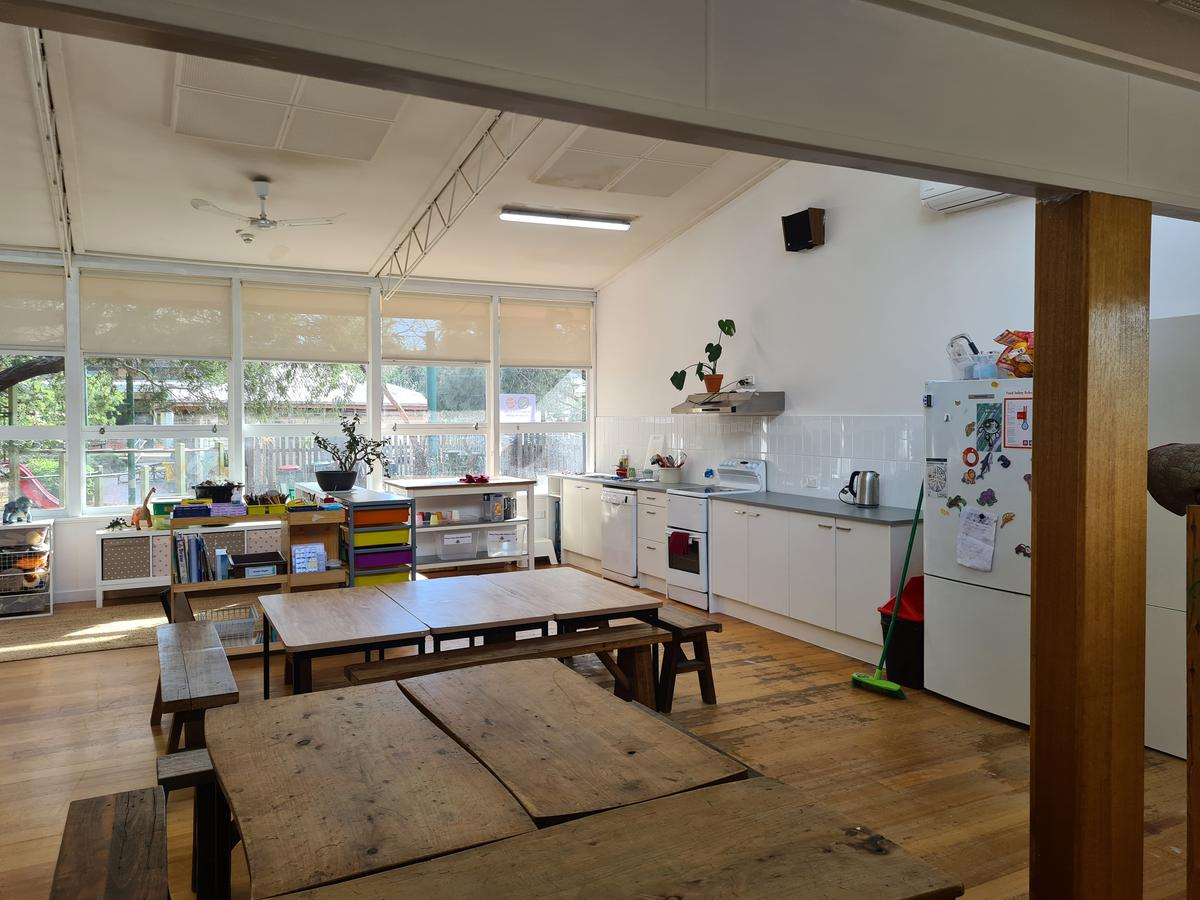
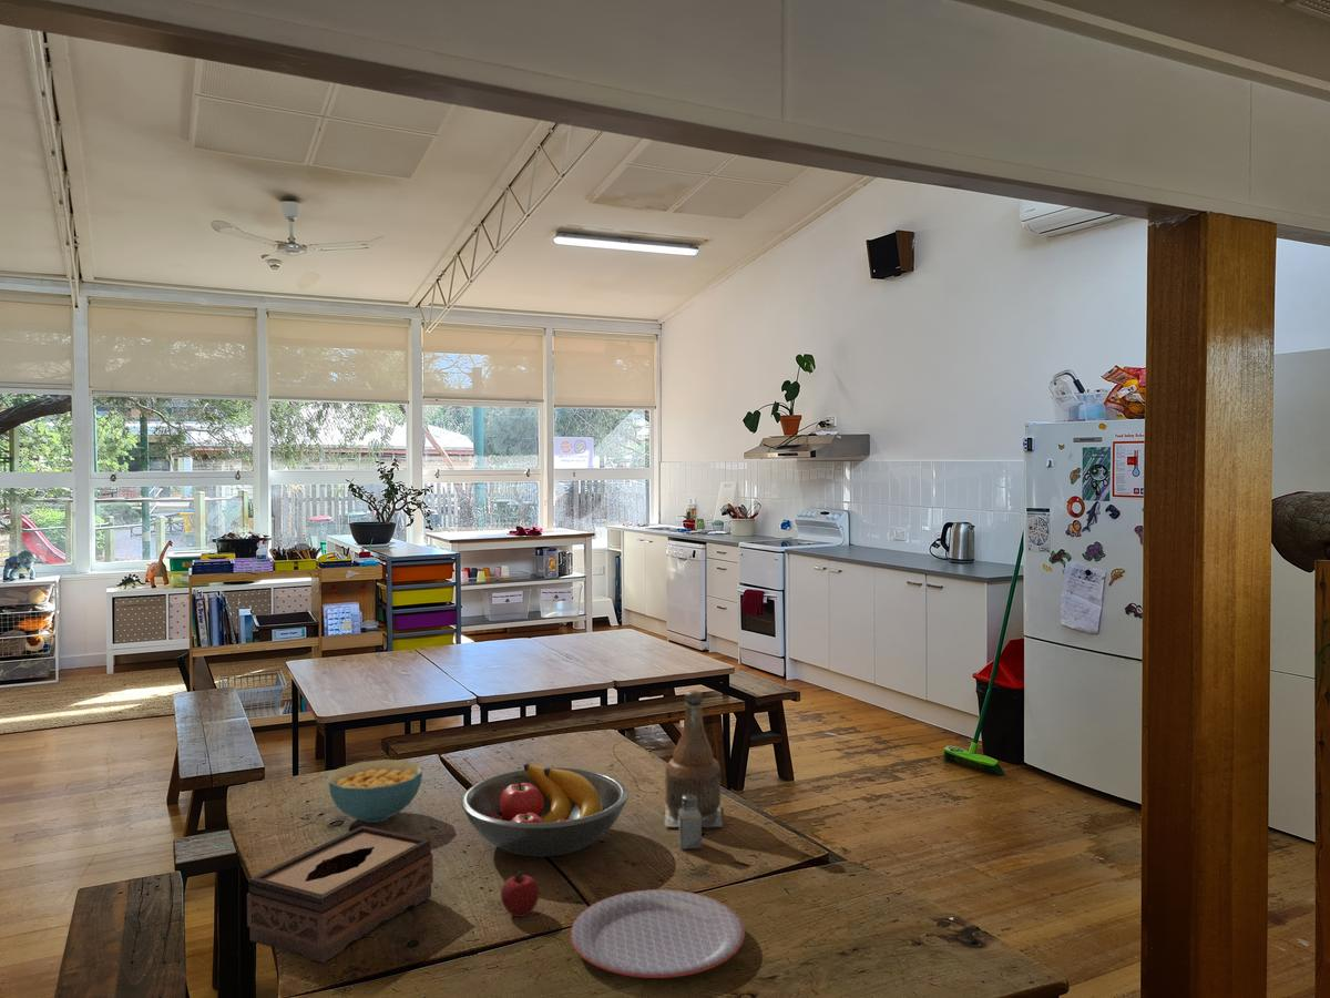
+ cereal bowl (376, 795)
+ bottle (693, 753)
+ plate (657, 935)
+ fruit bowl (545, 811)
+ apple (520, 889)
+ tissue box (344, 887)
+ saltshaker (689, 819)
